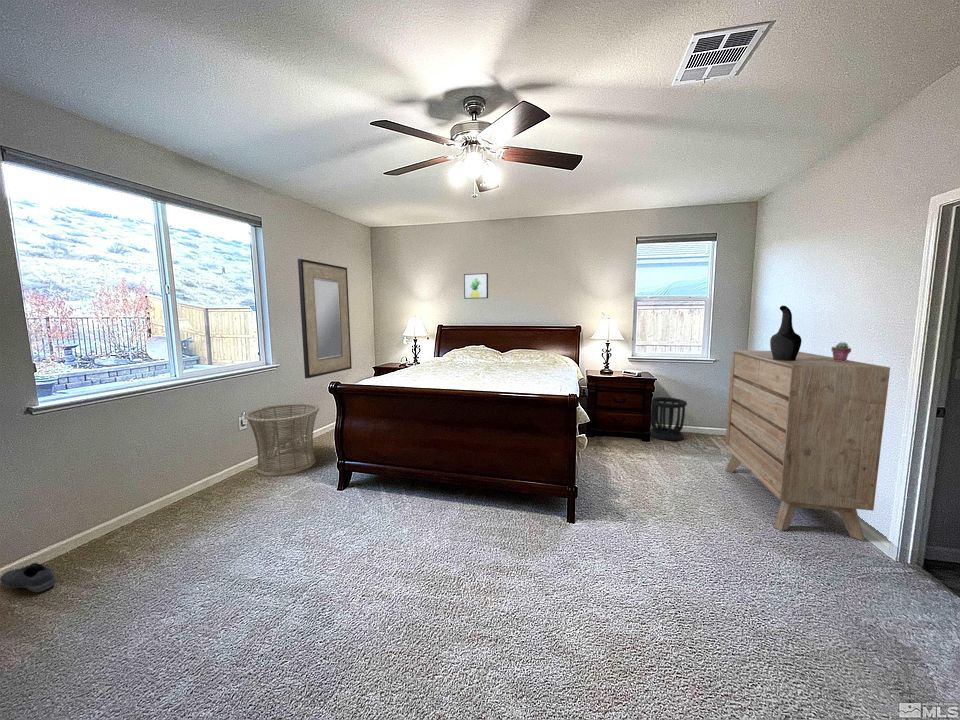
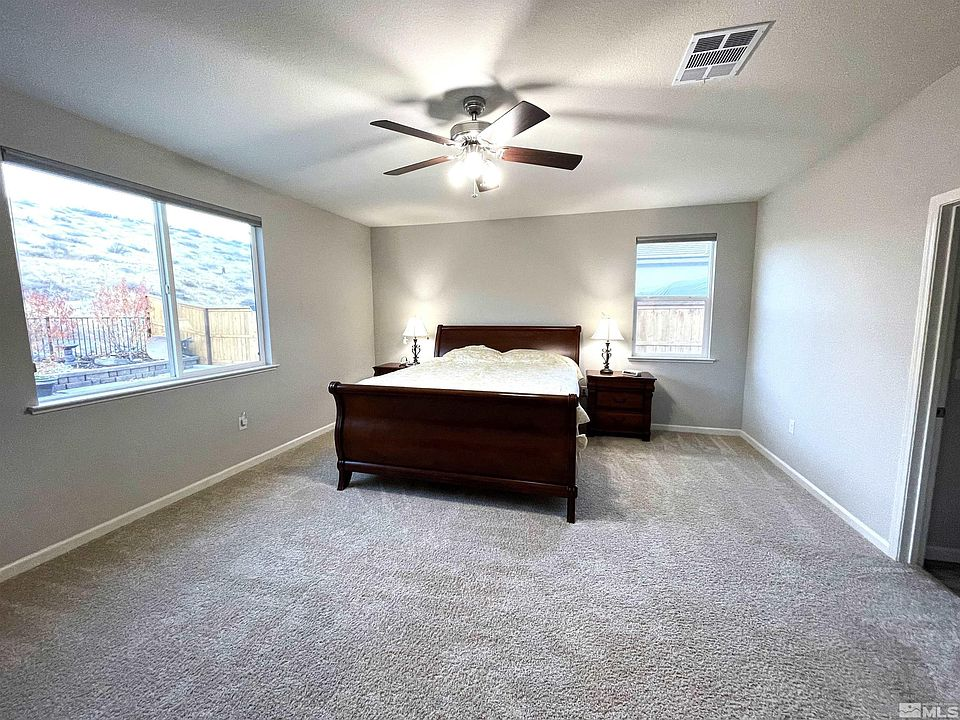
- dresser (788, 429)
- basket (285, 437)
- potted succulent (841, 351)
- wastebasket (669, 418)
- wall art (476, 286)
- decorative vase (786, 332)
- shoe (27, 573)
- home mirror (327, 319)
